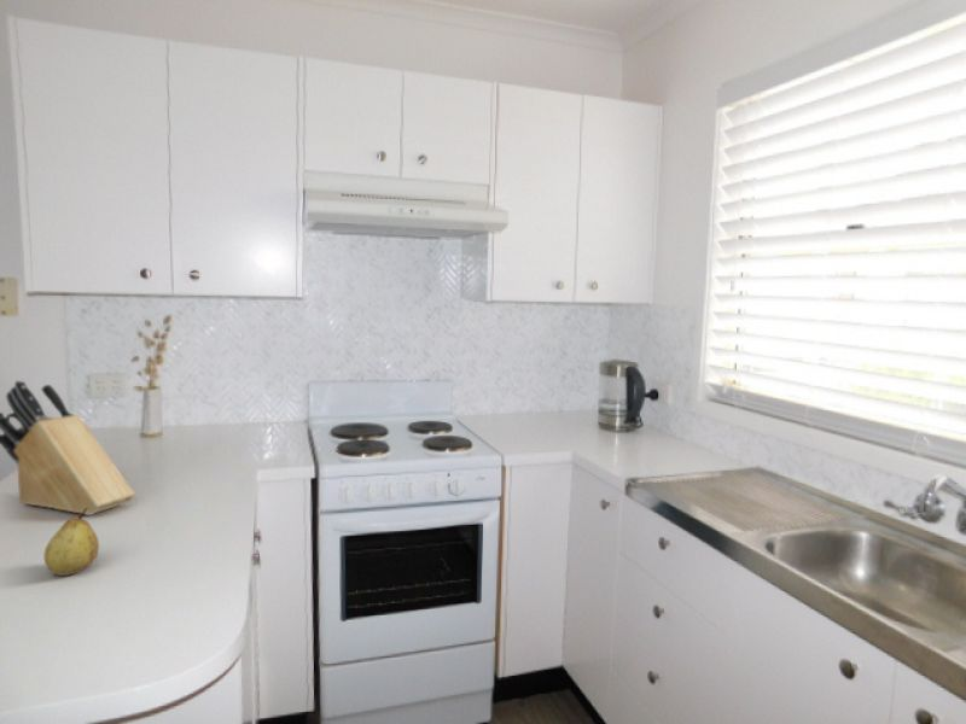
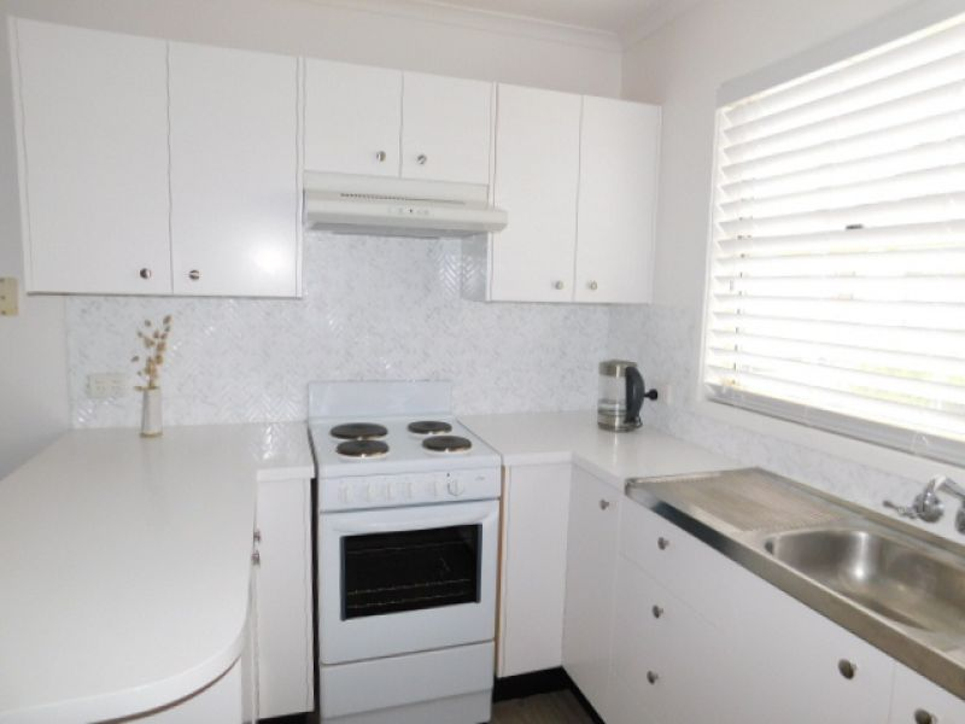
- knife block (62, 443)
- fruit (71, 539)
